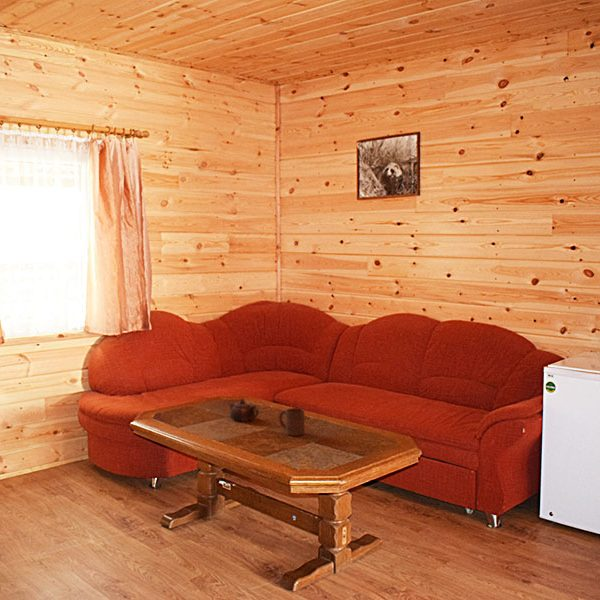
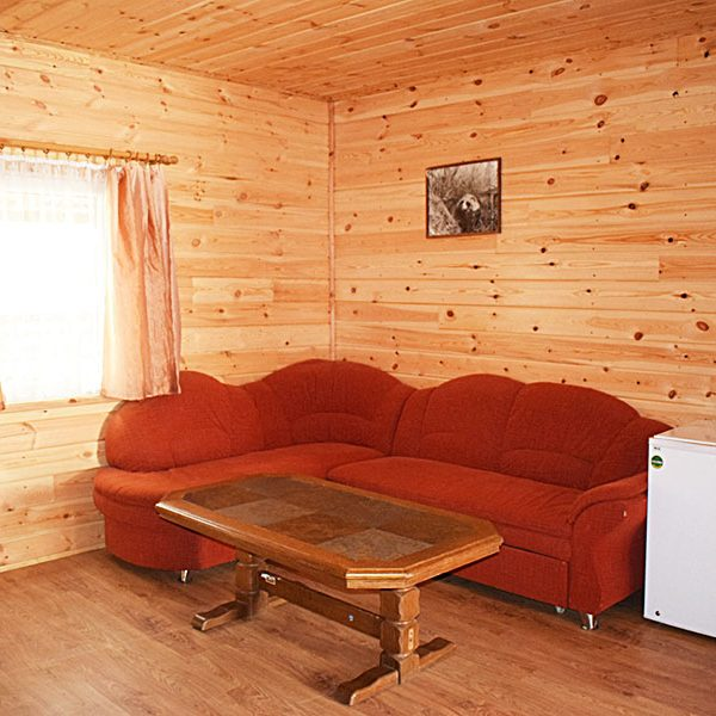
- teapot (243, 409)
- cup (292, 422)
